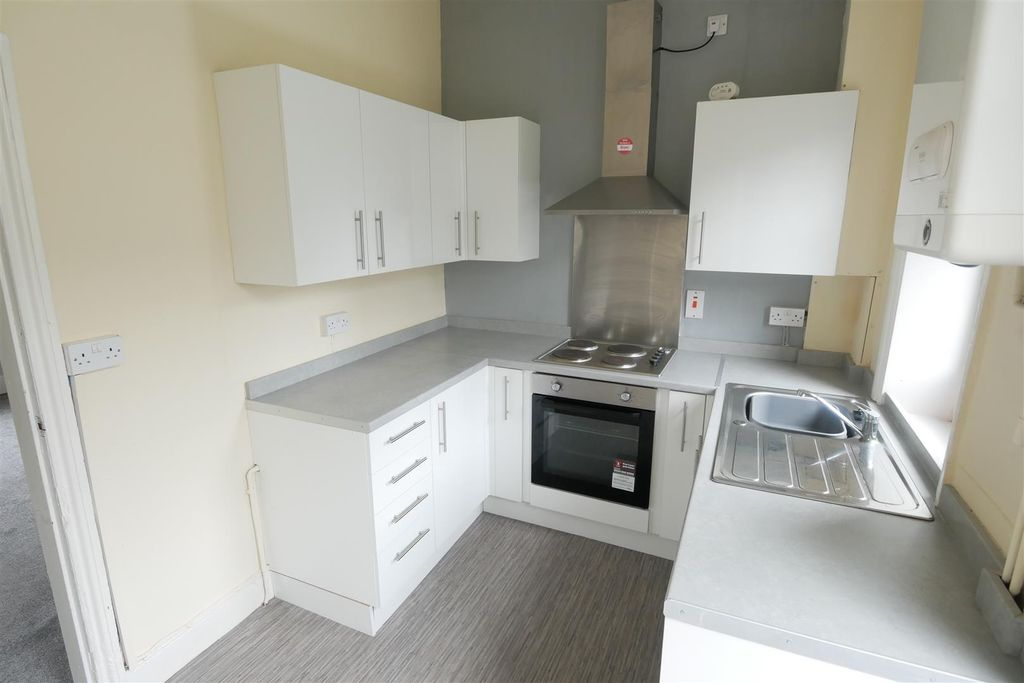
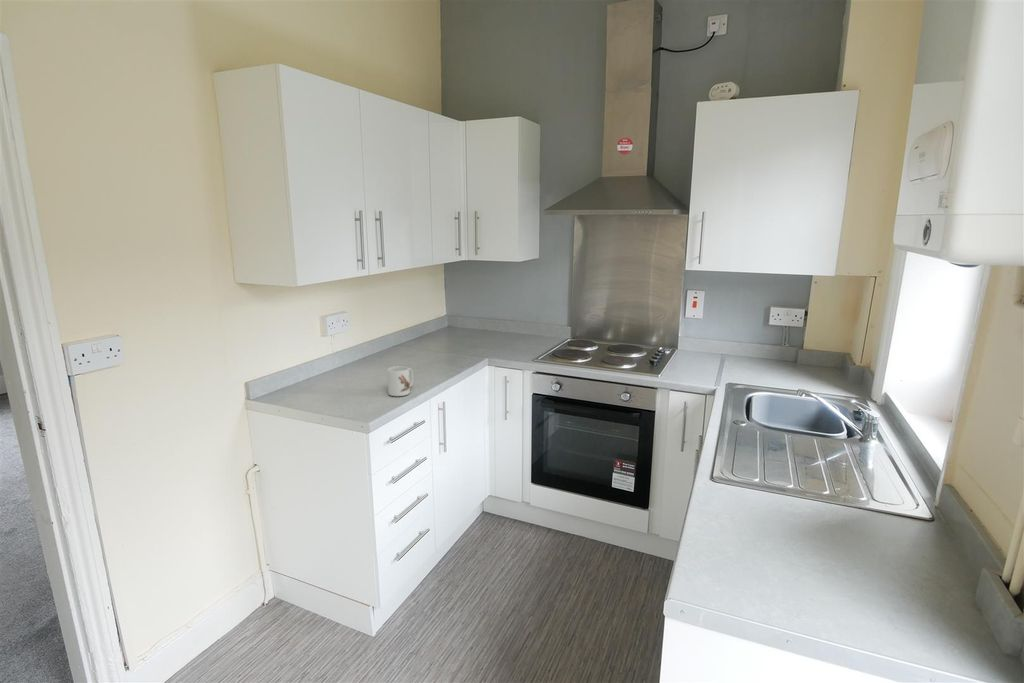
+ mug (401, 379)
